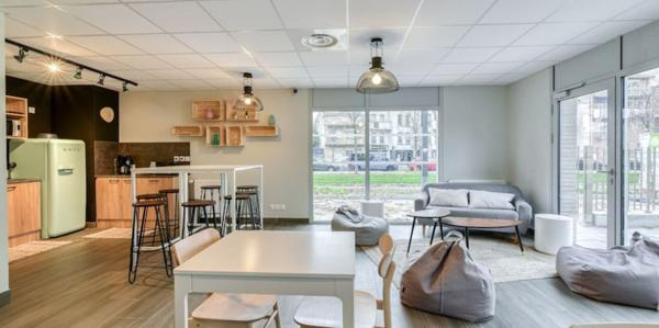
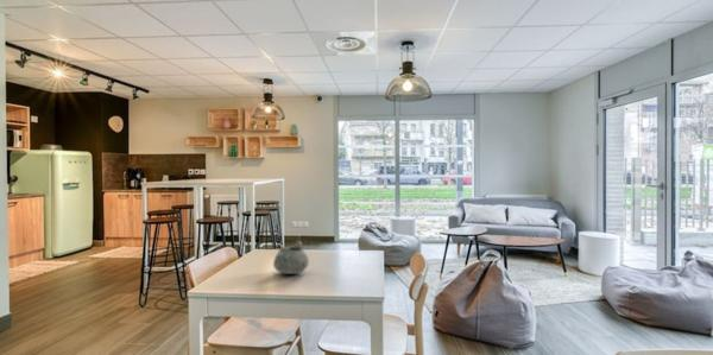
+ decorative bowl (291, 258)
